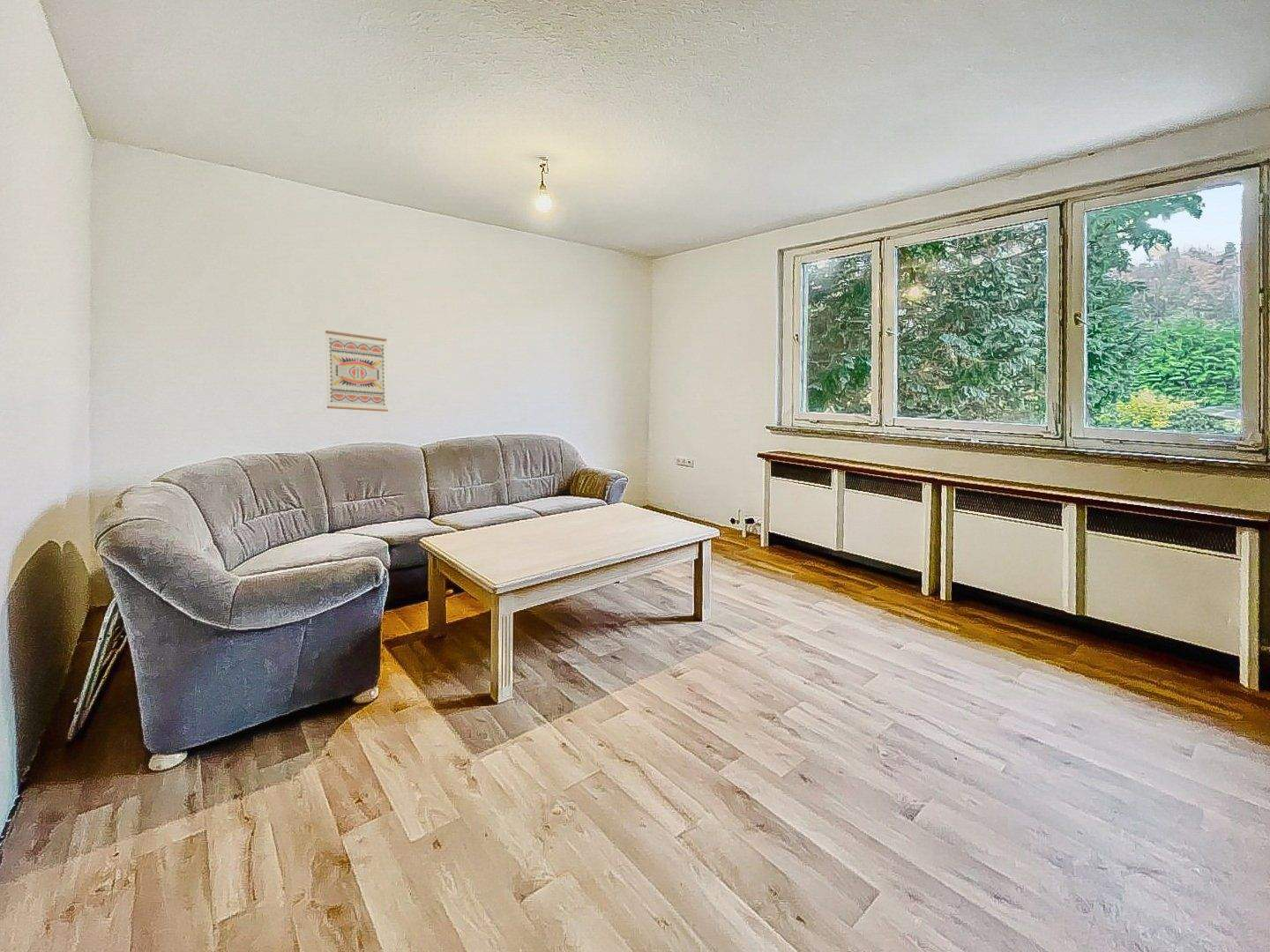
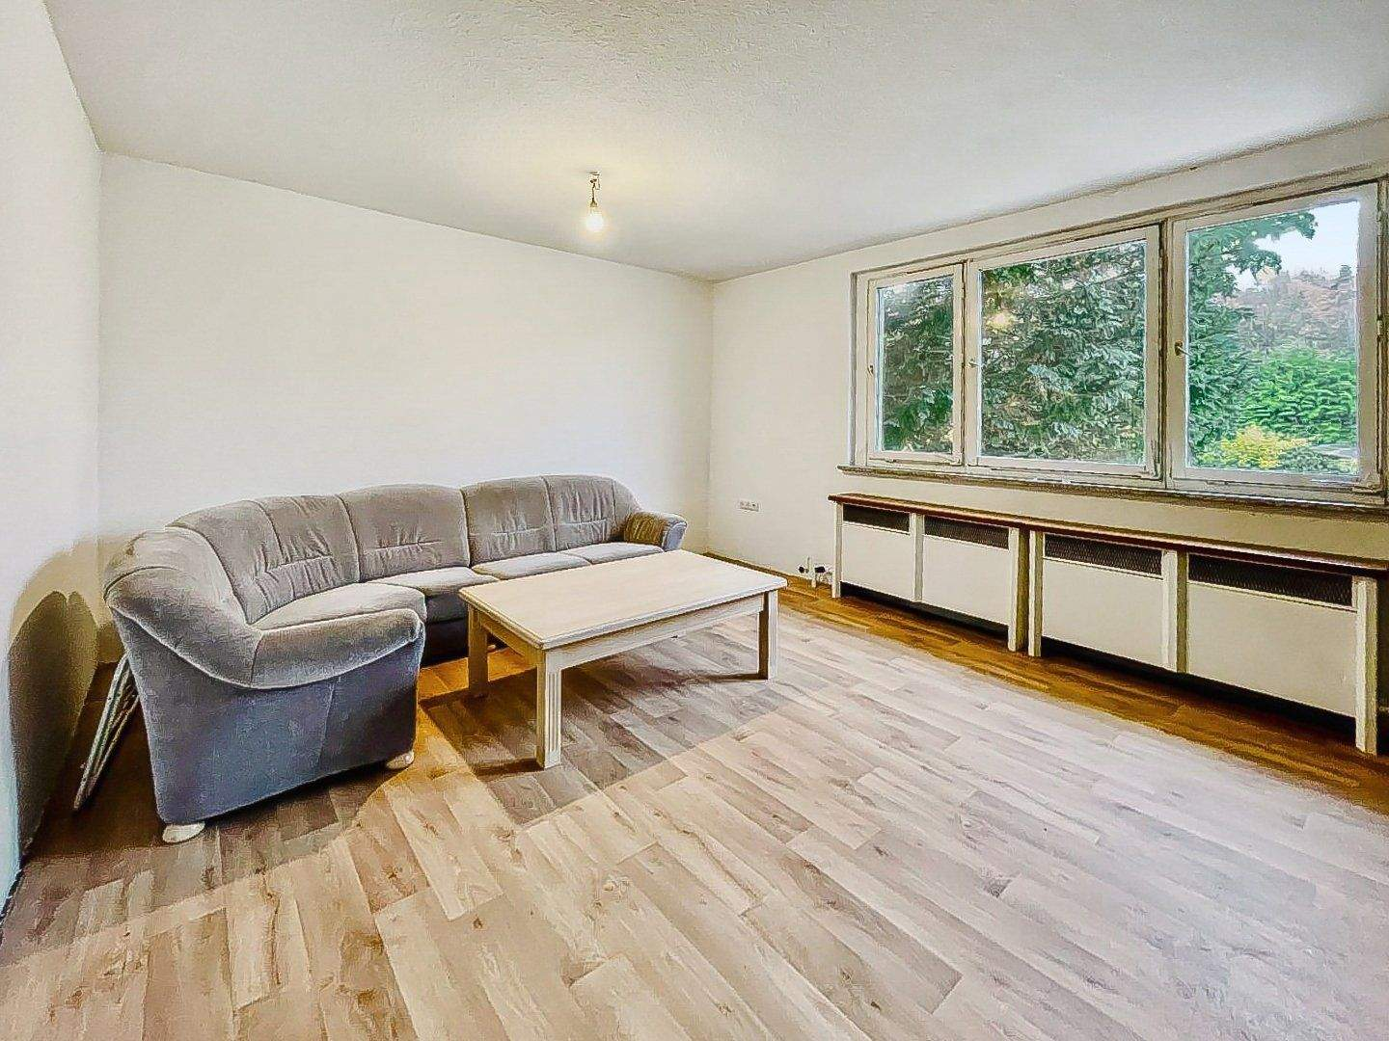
- wall art (357, 372)
